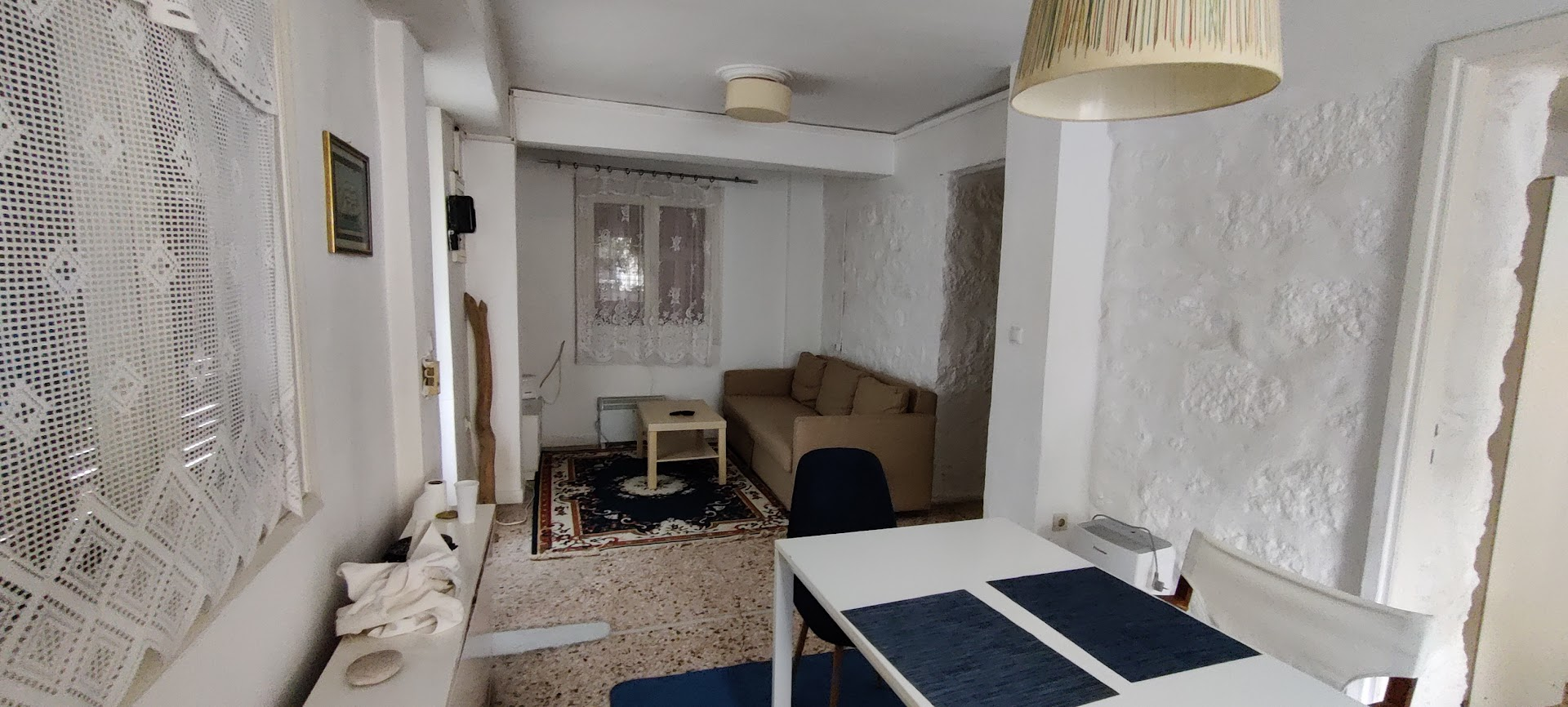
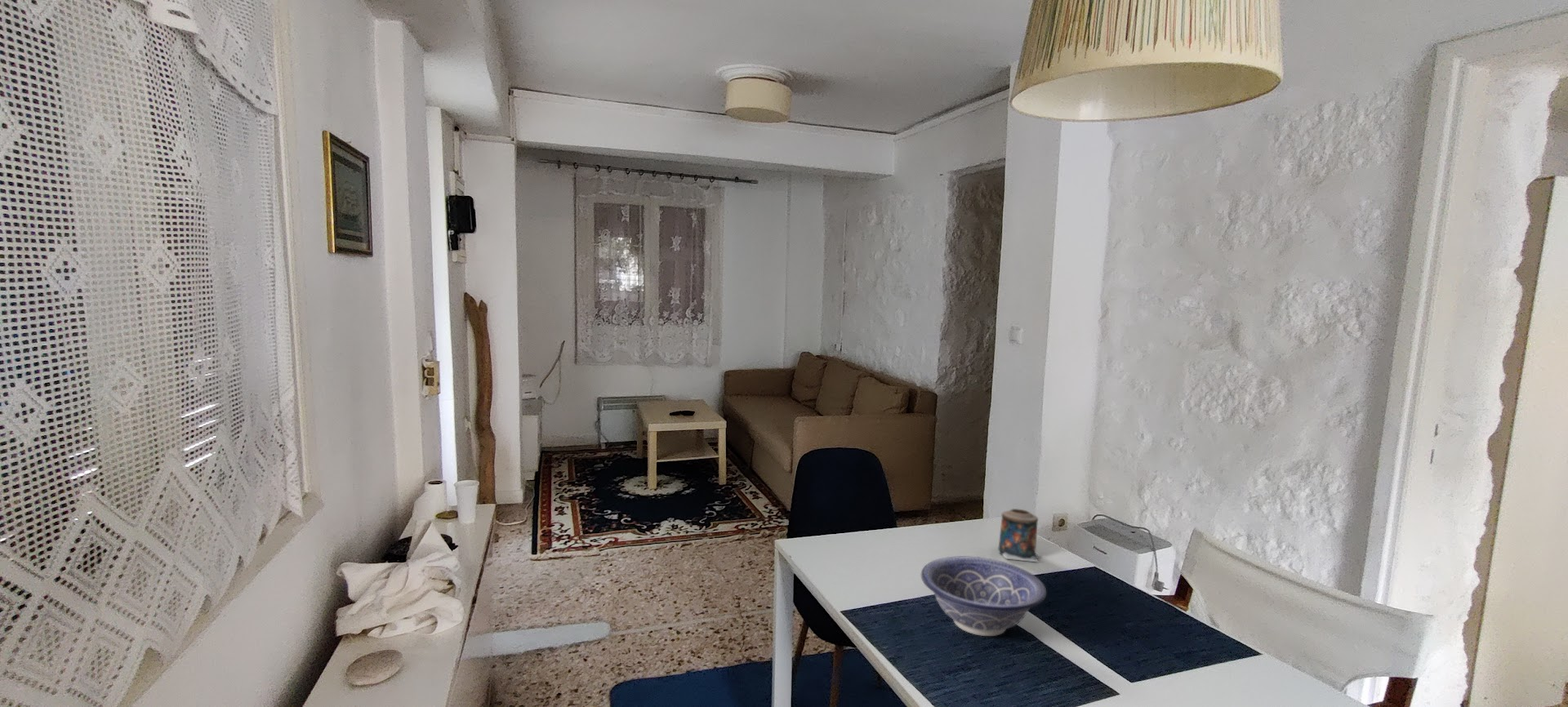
+ decorative bowl (981, 601)
+ candle (1022, 533)
